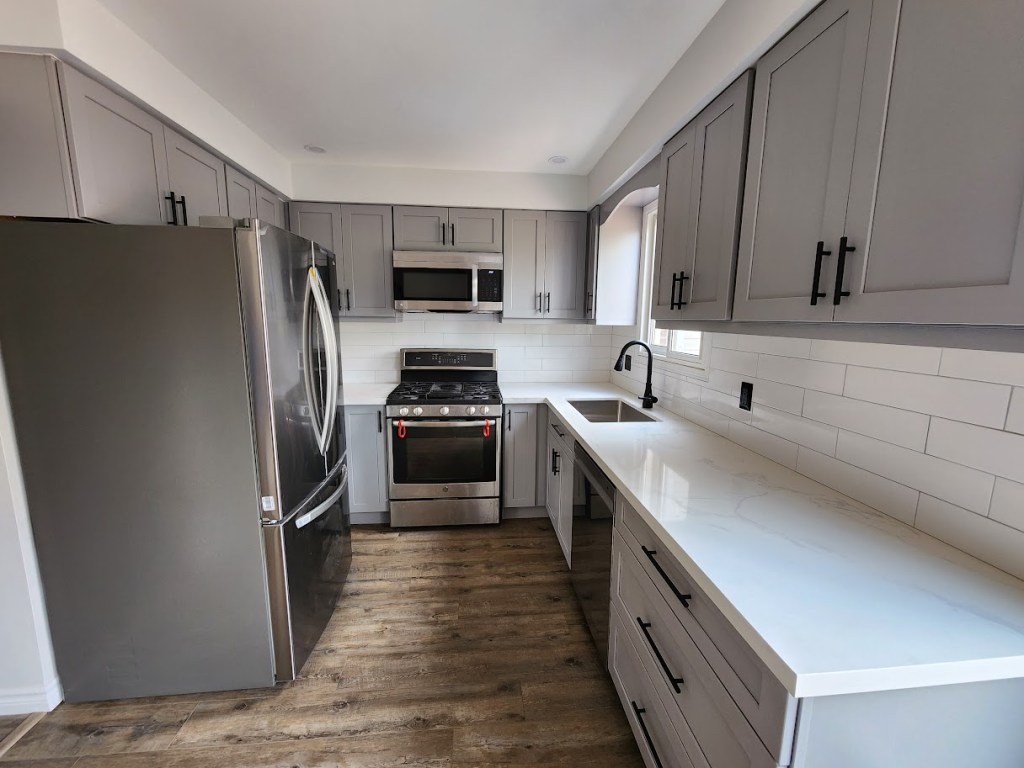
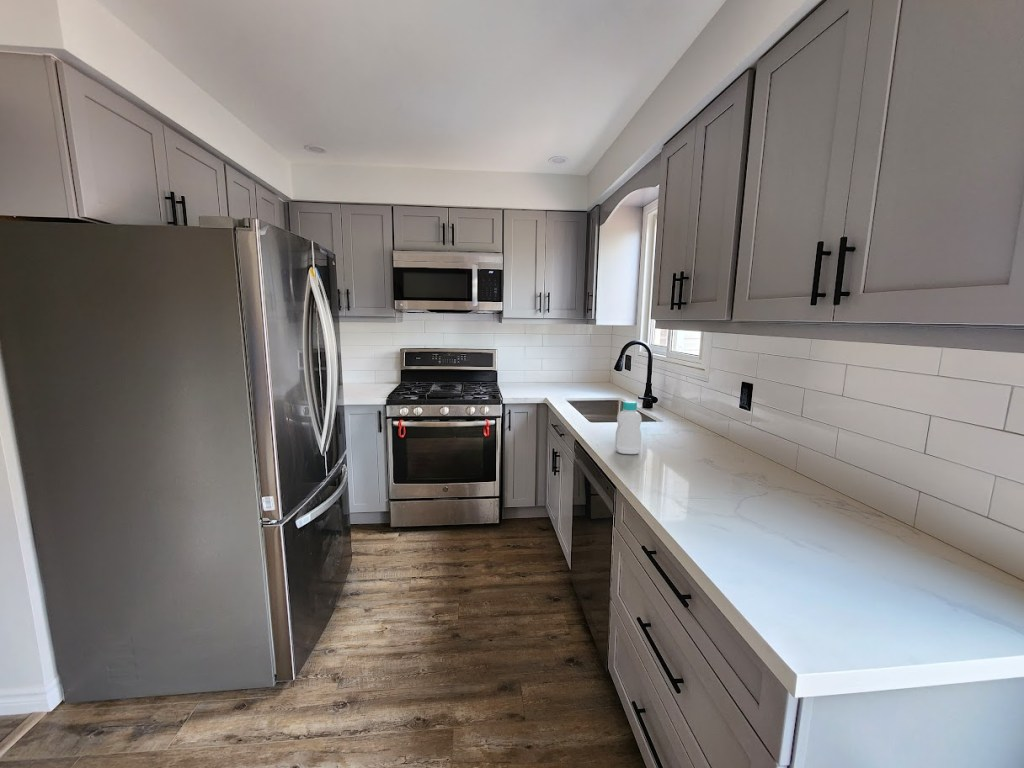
+ bottle (628, 427)
